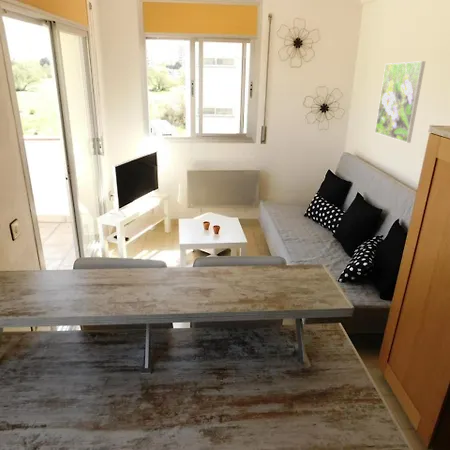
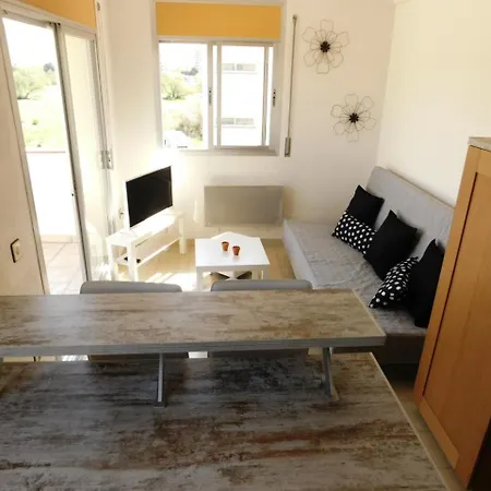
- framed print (397, 101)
